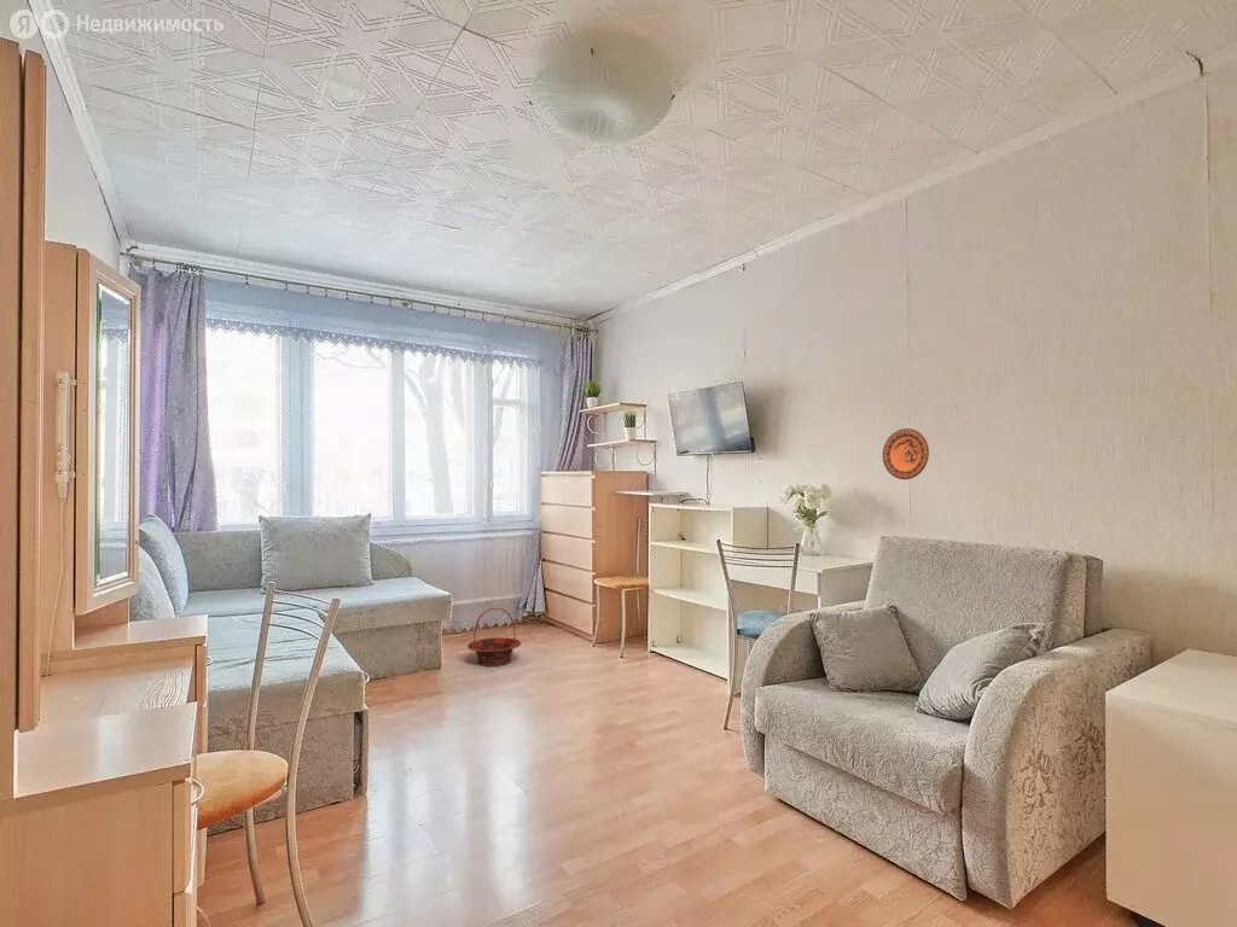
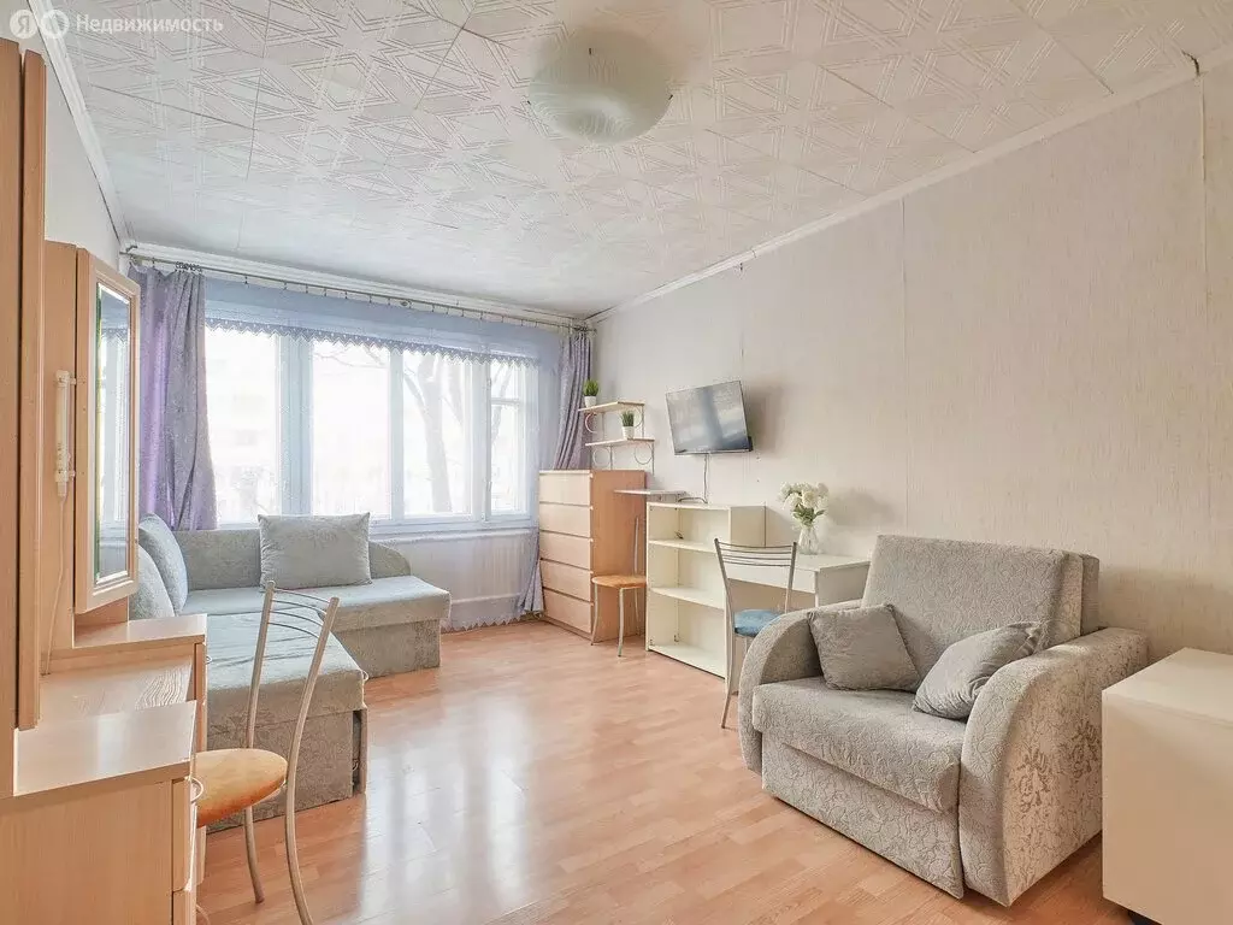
- decorative plate (905, 454)
- basket (494, 637)
